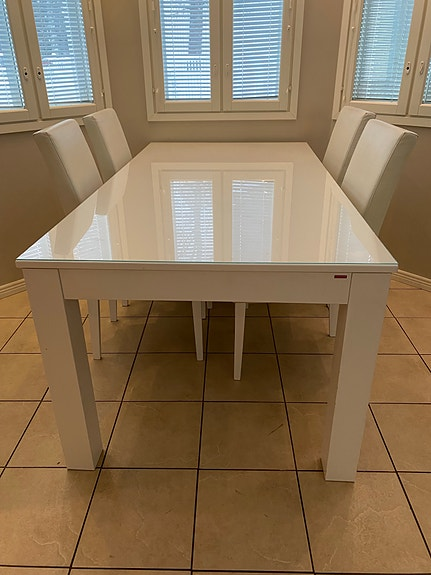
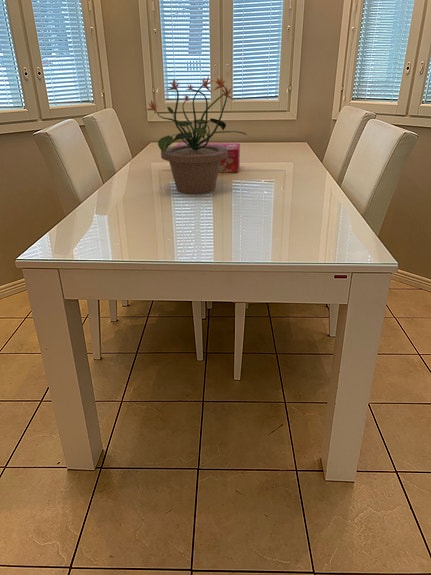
+ potted plant (197, 135)
+ tissue box (207, 144)
